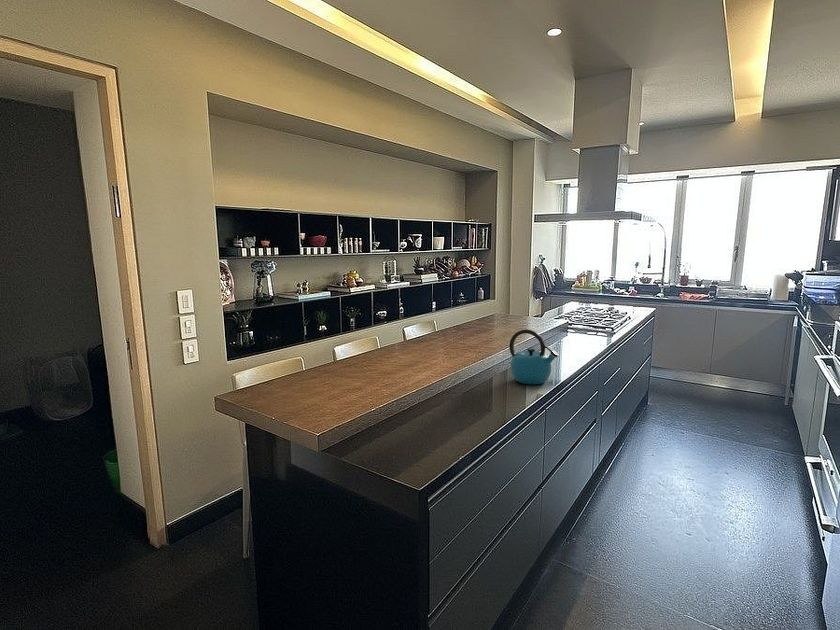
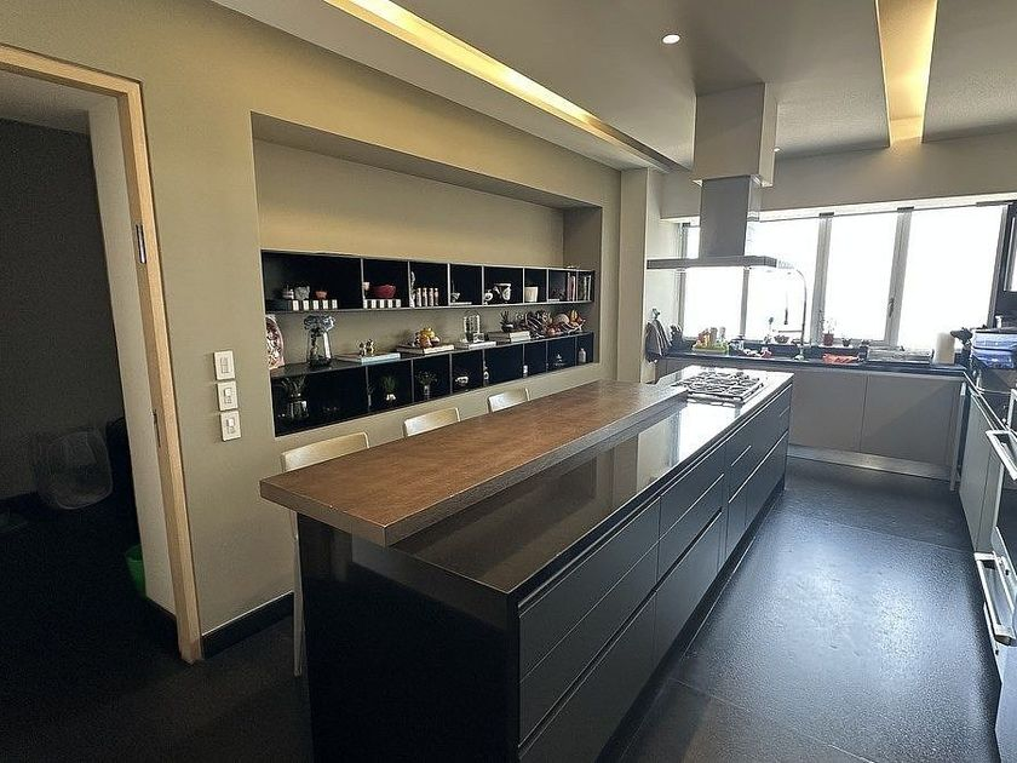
- kettle (533, 355)
